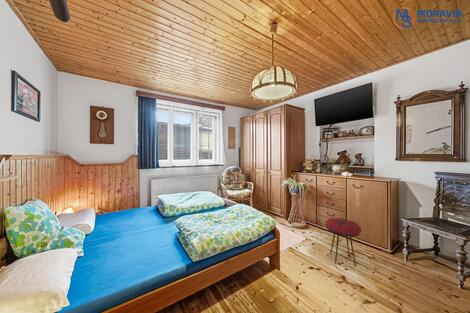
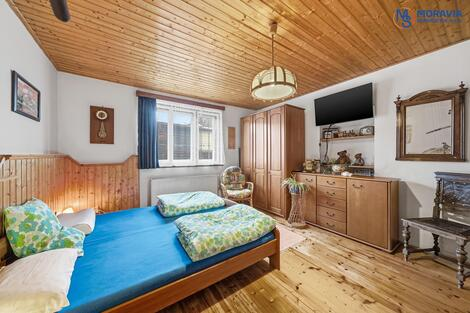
- stool (338, 240)
